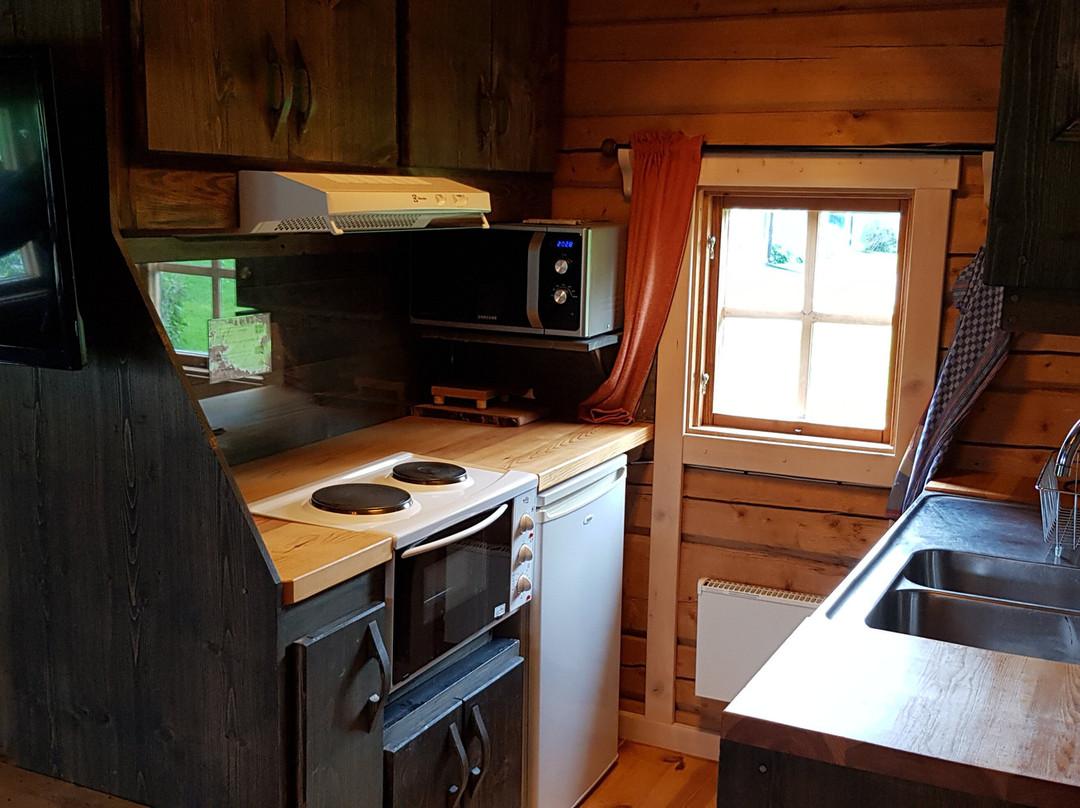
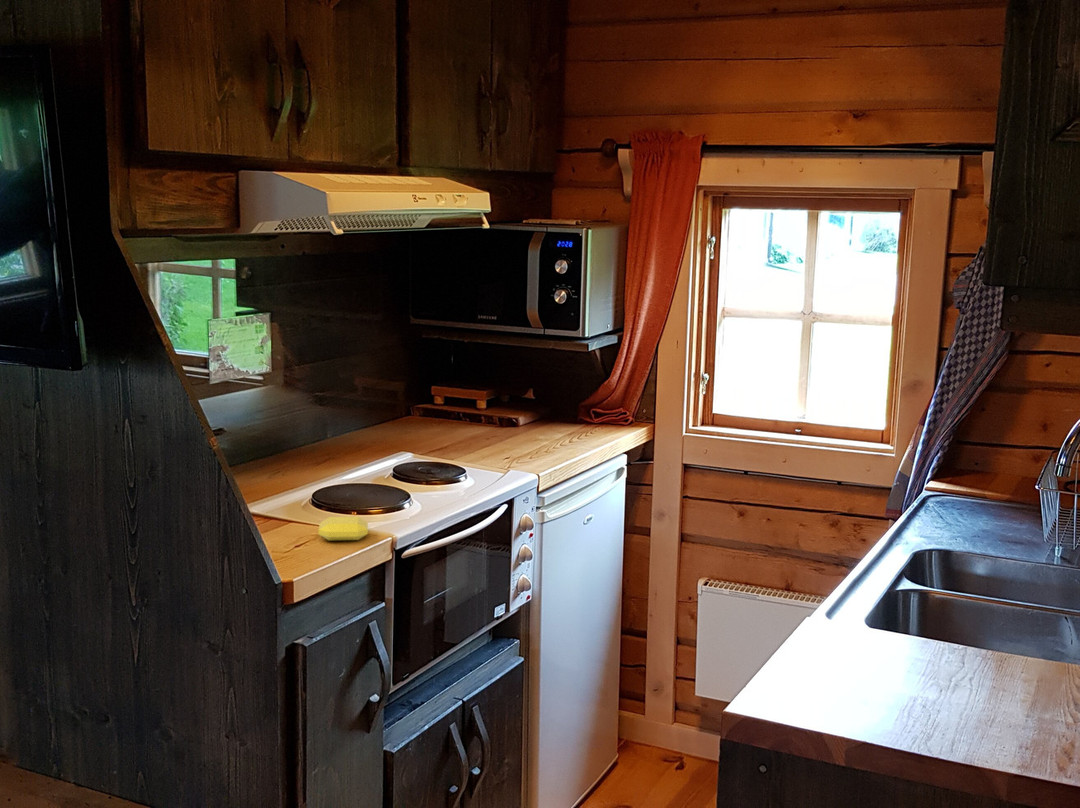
+ soap bar (343, 528)
